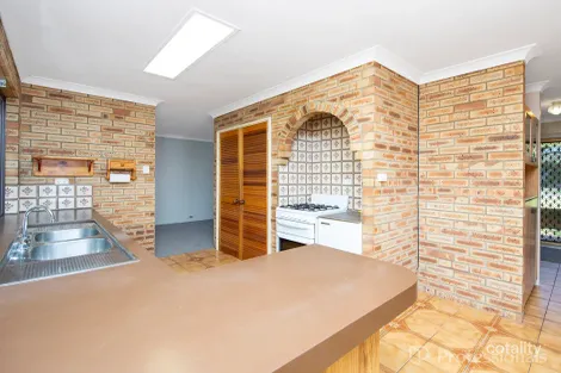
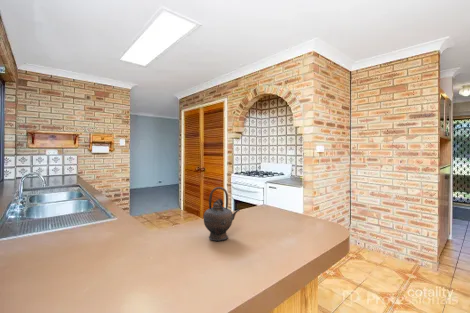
+ teapot (221, 212)
